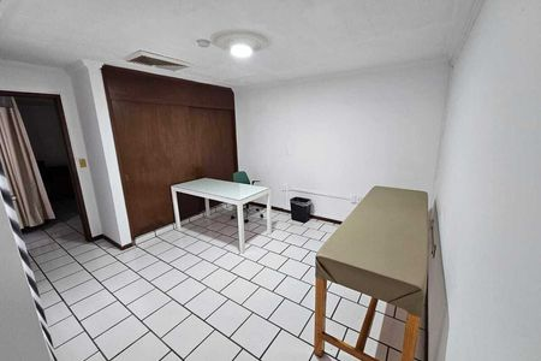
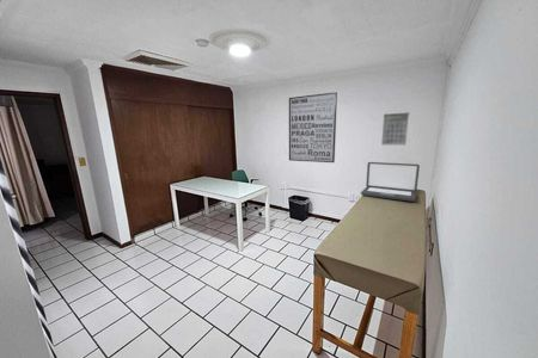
+ wall art (311, 129)
+ calendar (395, 125)
+ laptop (389, 179)
